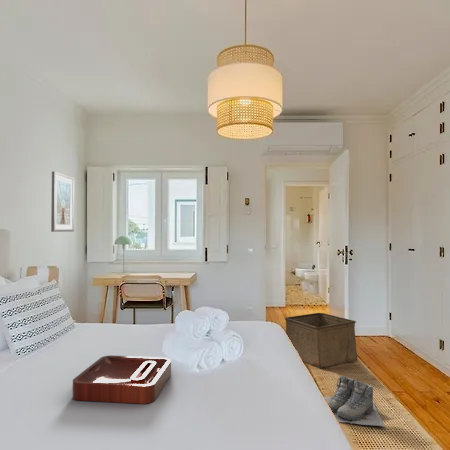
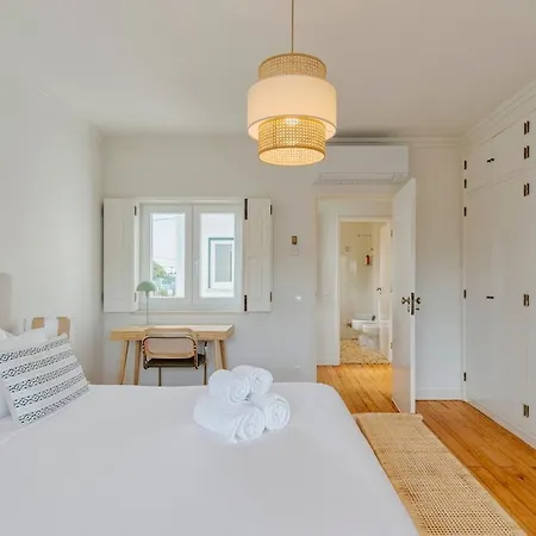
- decorative tray (125, 376)
- boots (346, 394)
- storage bin (320, 338)
- picture frame (63, 203)
